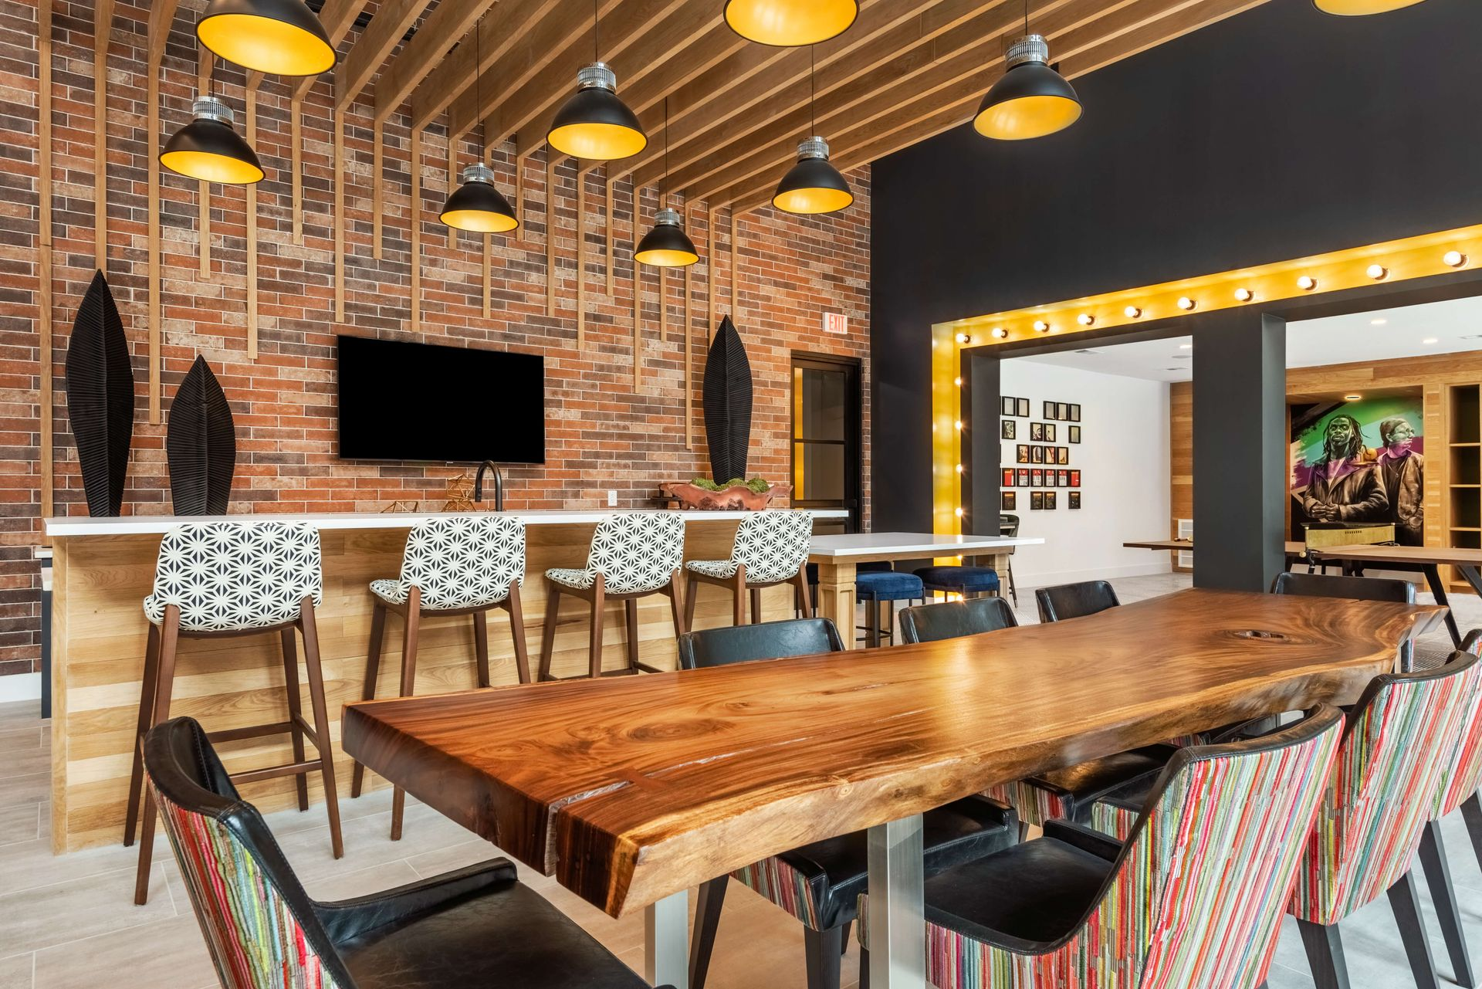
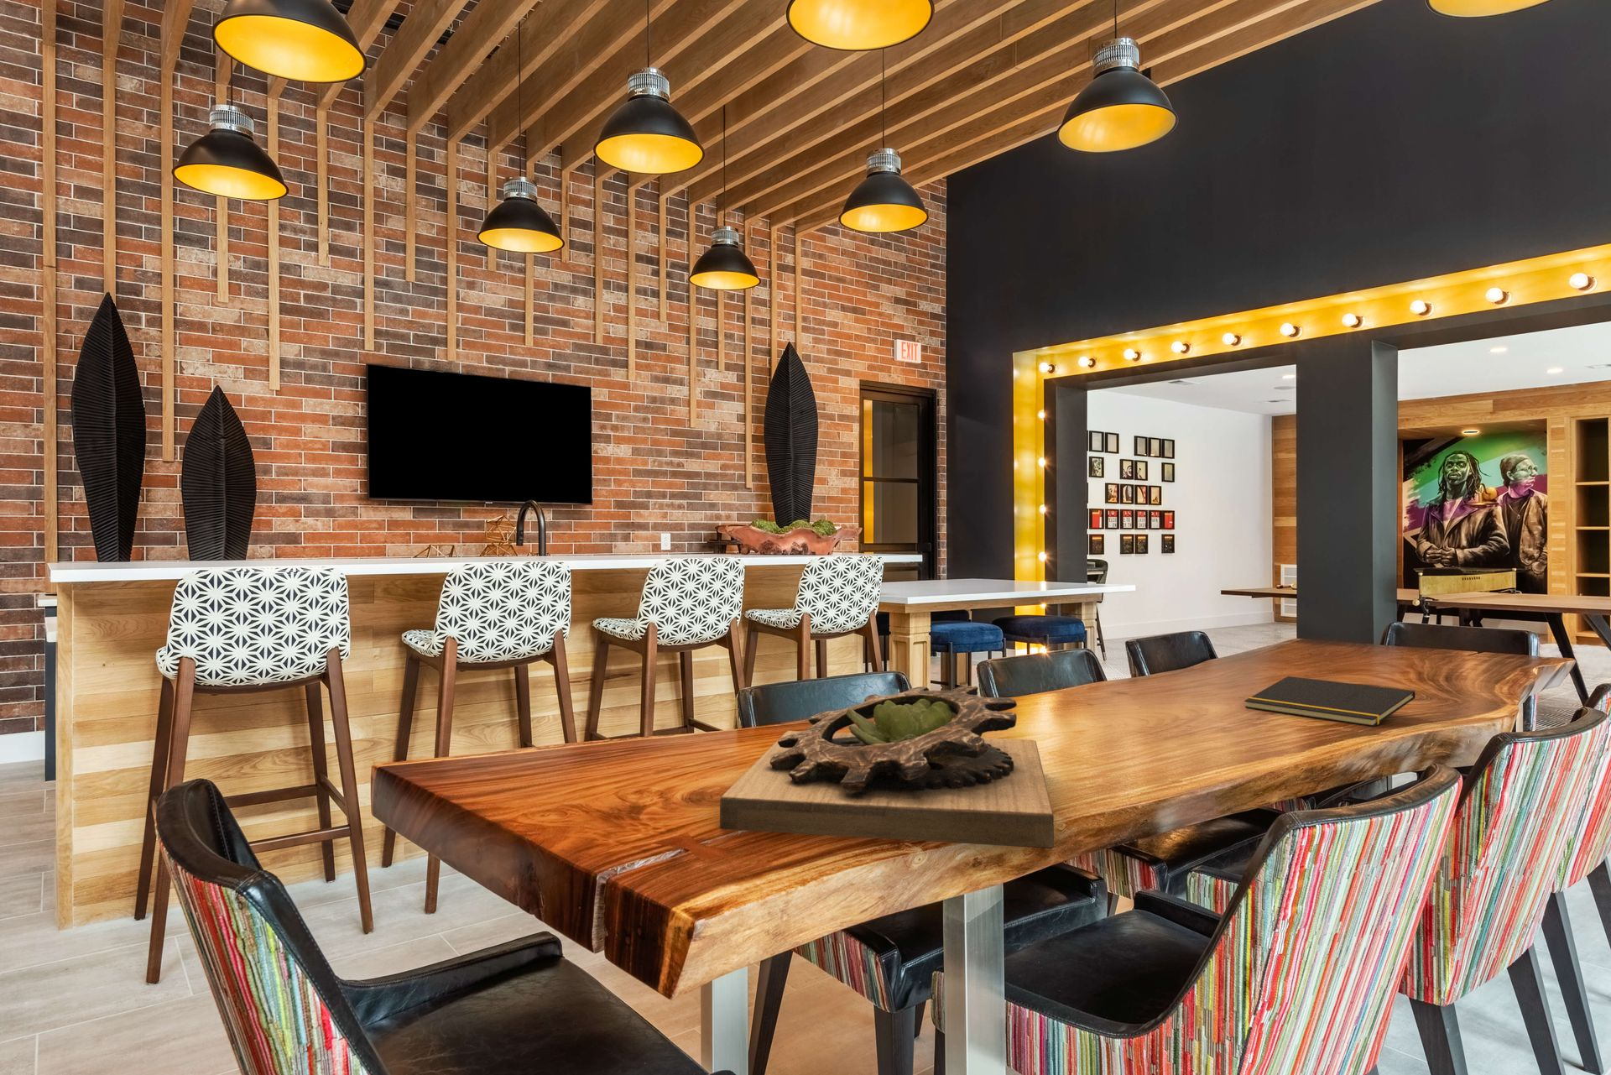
+ notepad (1328, 699)
+ succulent planter (896, 745)
